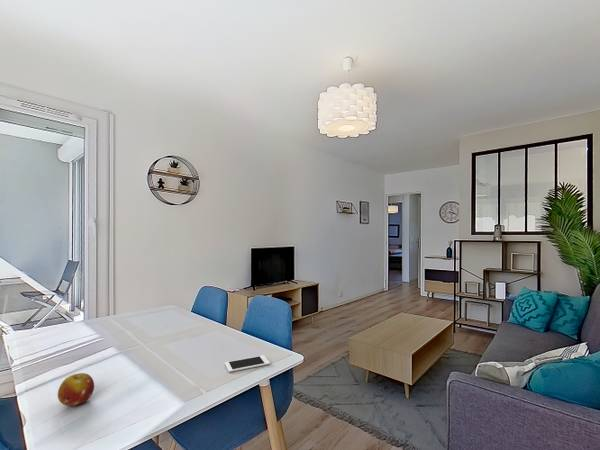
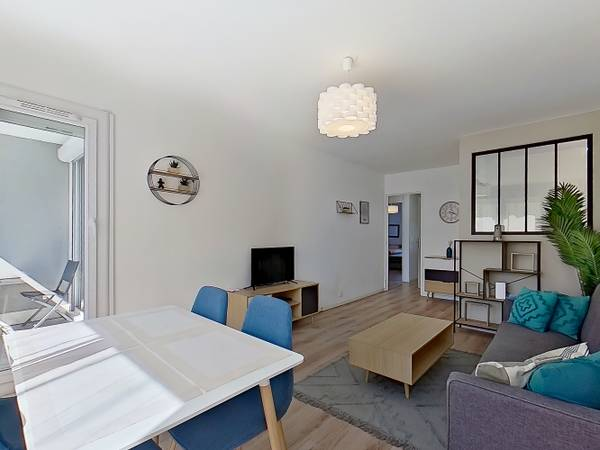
- fruit (76, 389)
- cell phone (247, 363)
